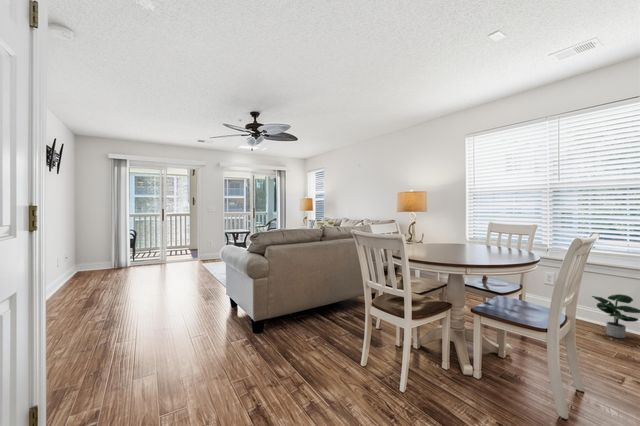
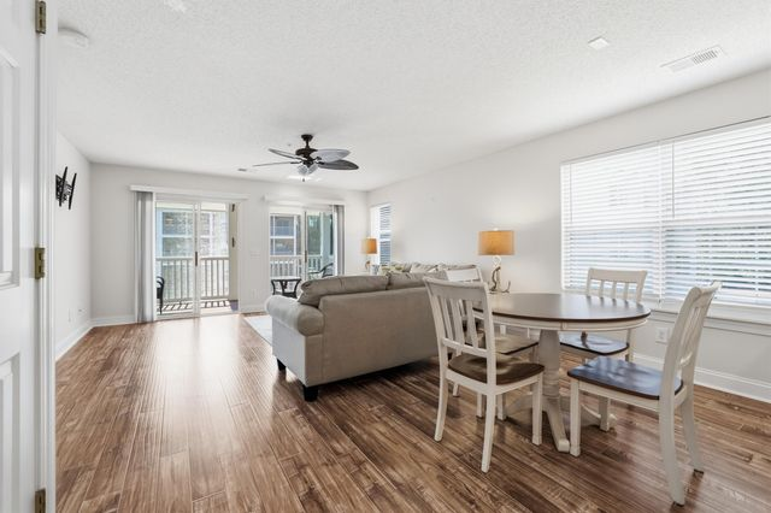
- potted plant (619, 316)
